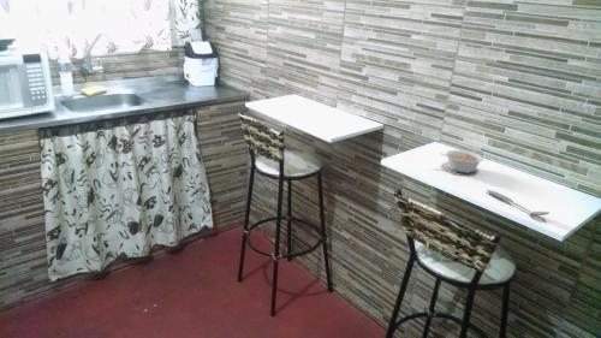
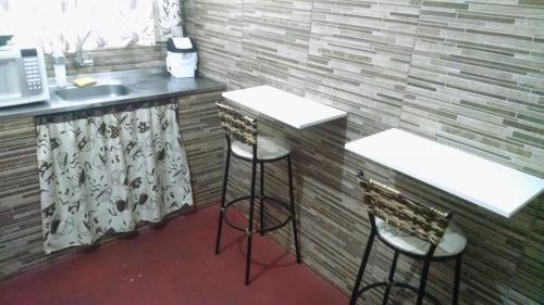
- spoon (516, 203)
- legume (462, 161)
